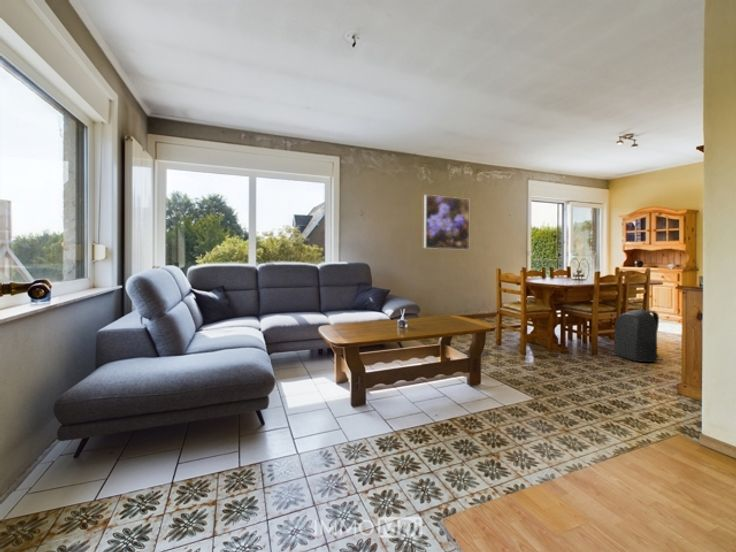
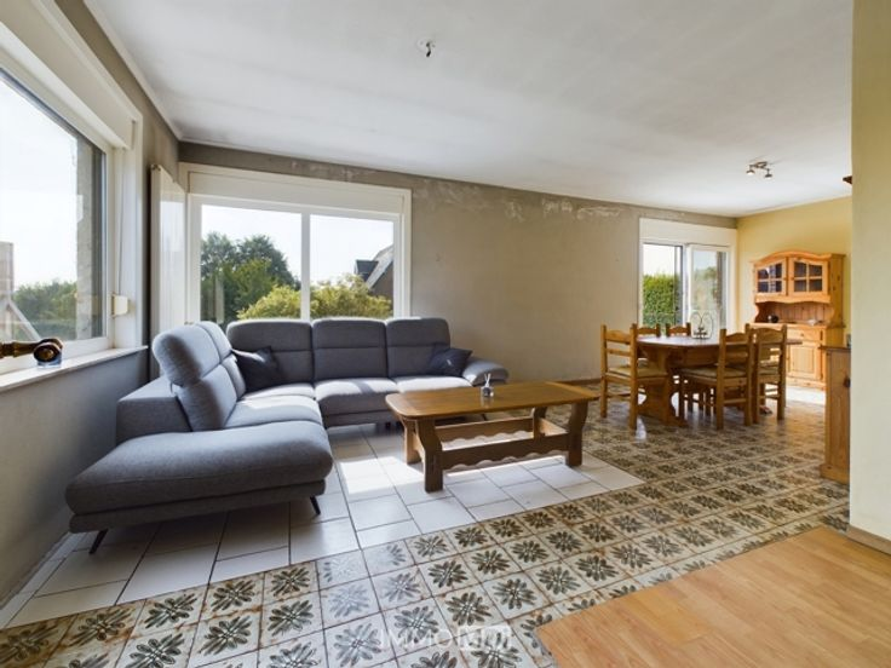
- backpack (639, 332)
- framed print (447, 222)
